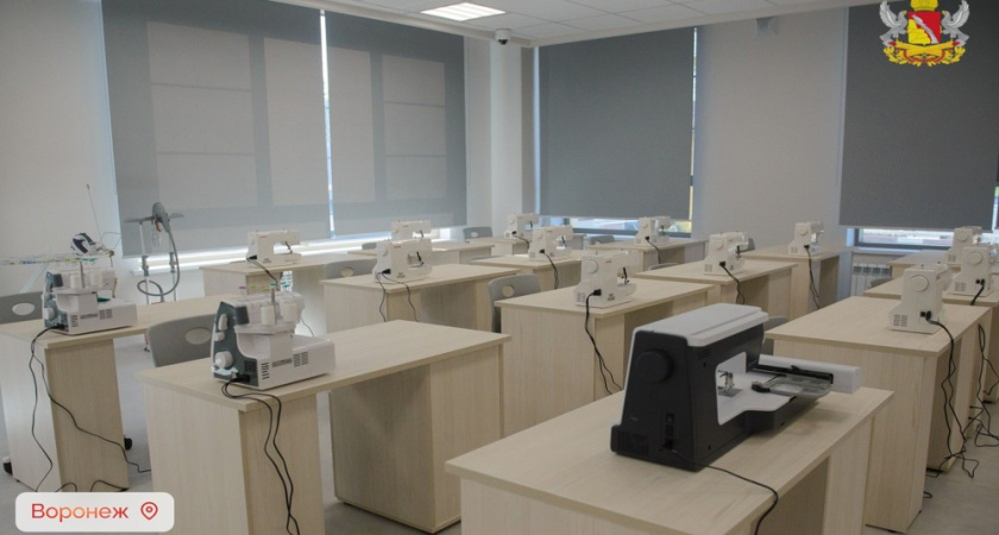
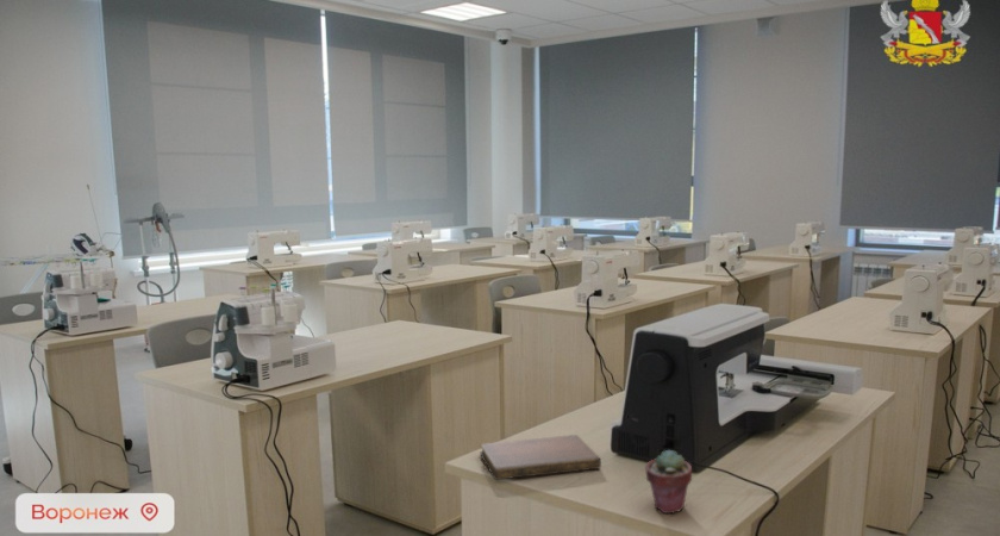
+ notebook (538, 455)
+ potted succulent (668, 478)
